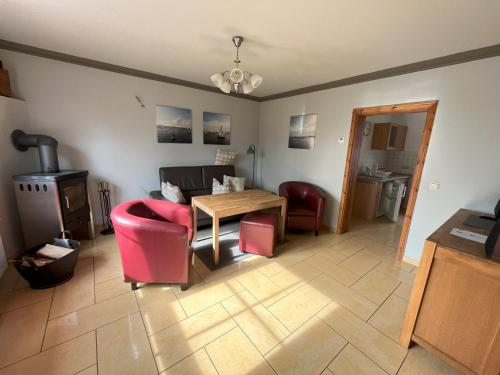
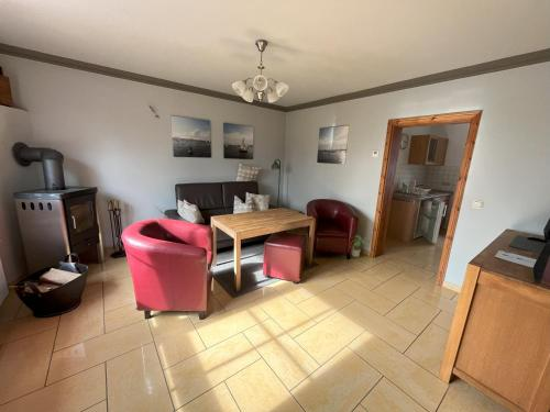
+ potted plant (354, 246)
